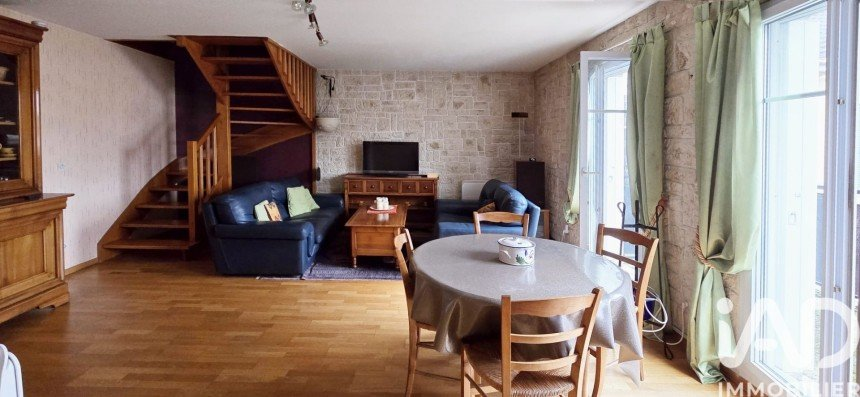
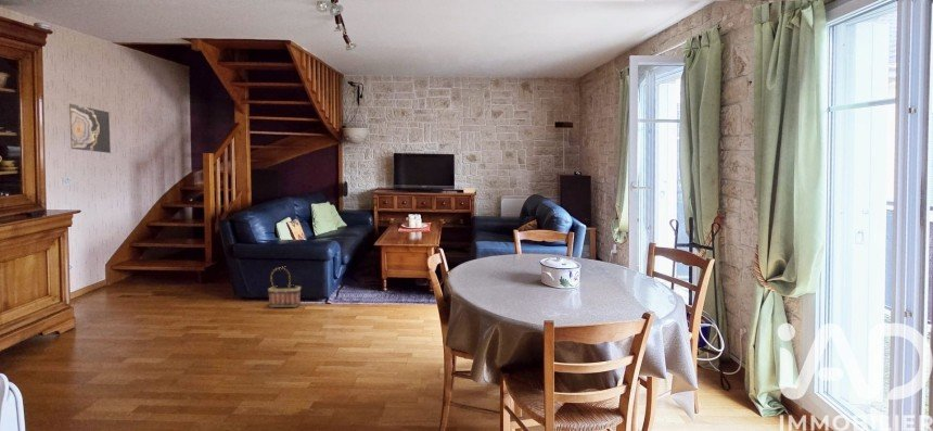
+ wall art (90, 129)
+ basket (284, 289)
